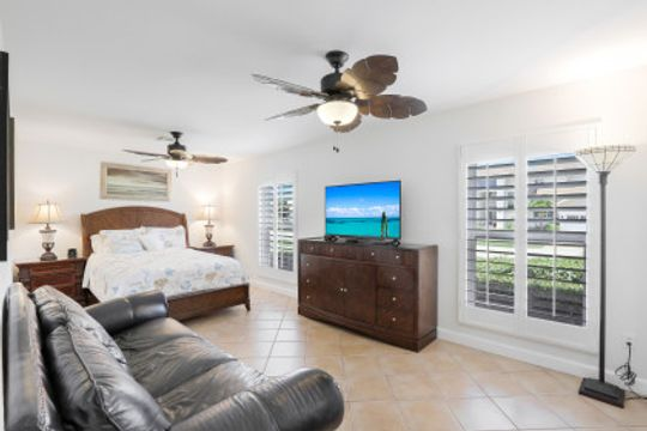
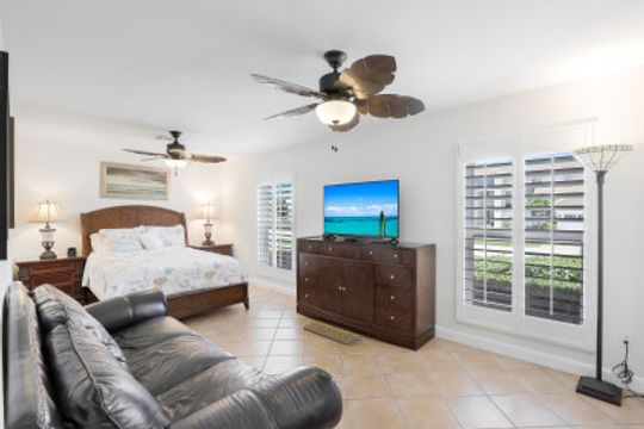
+ woven basket (330, 330)
